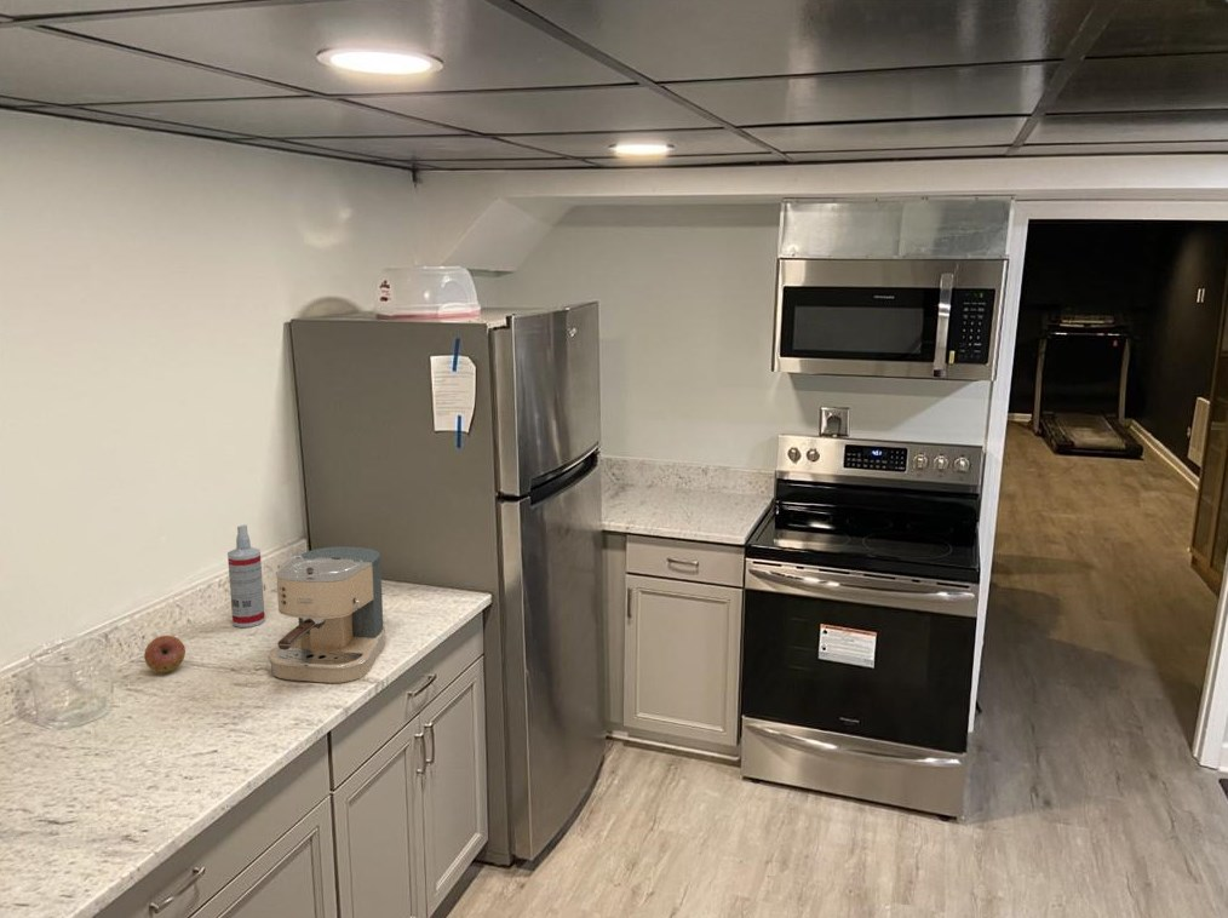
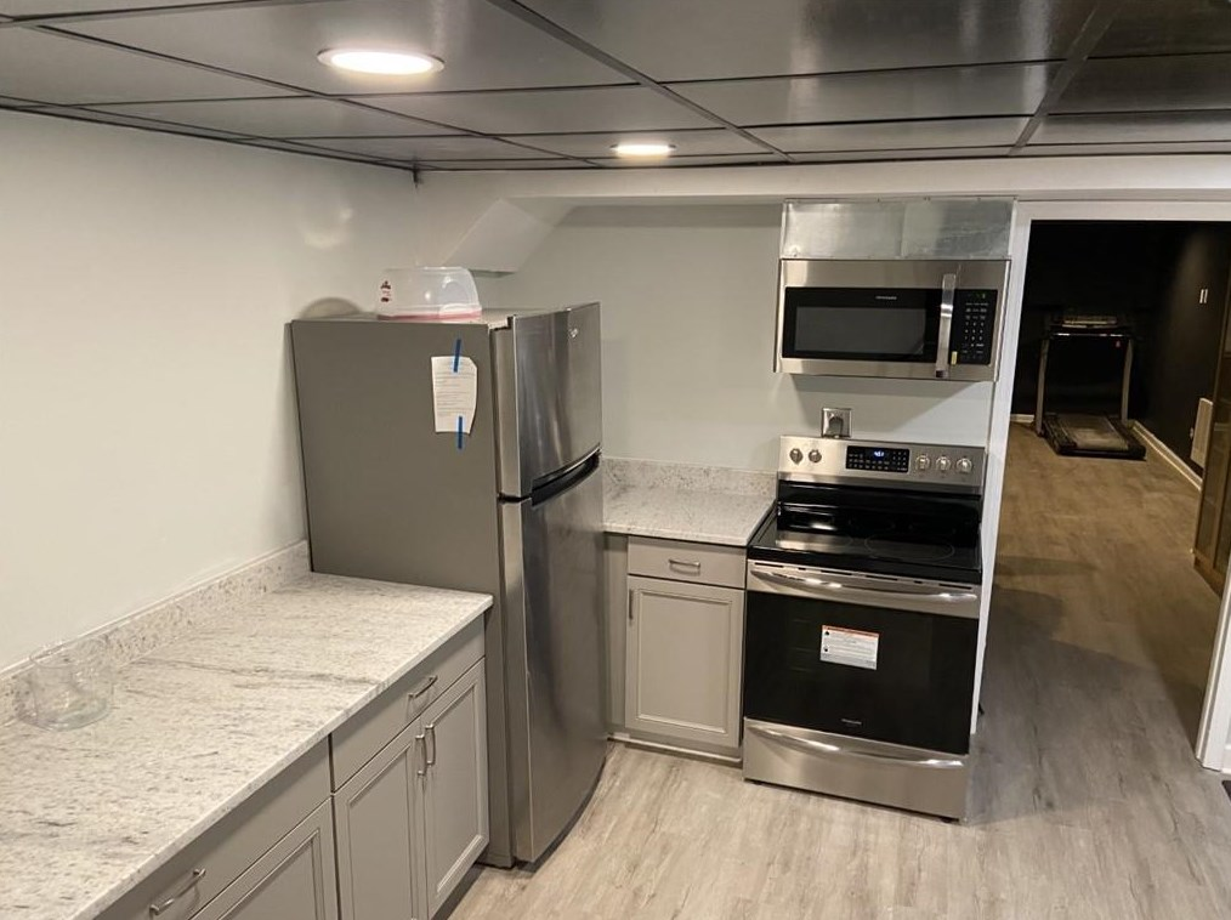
- fruit (165, 653)
- coffee maker (323, 613)
- spray bottle (245, 574)
